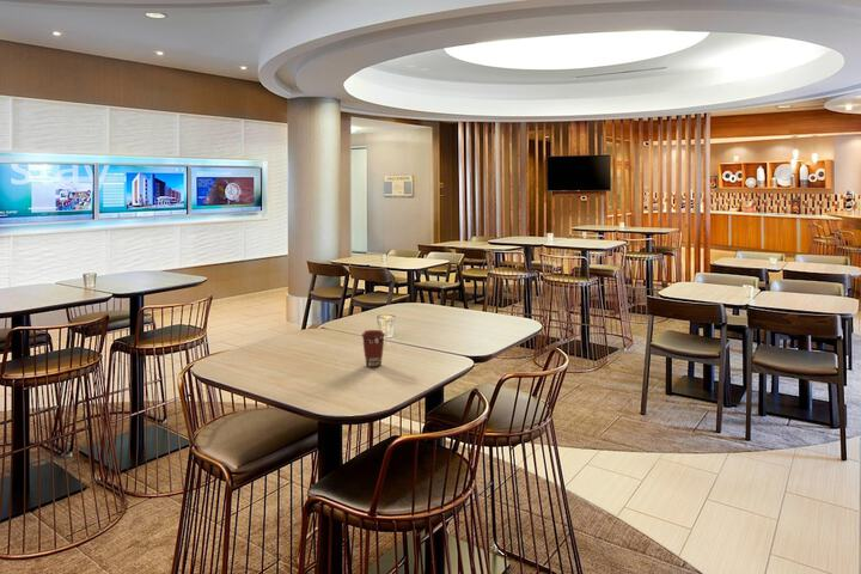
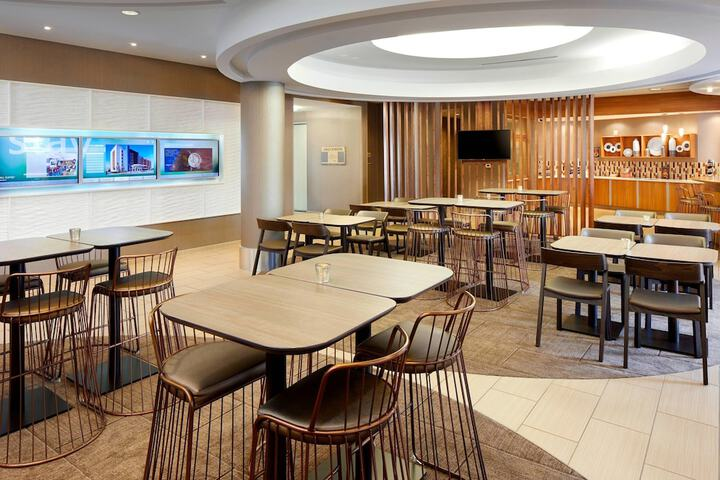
- coffee cup (373, 348)
